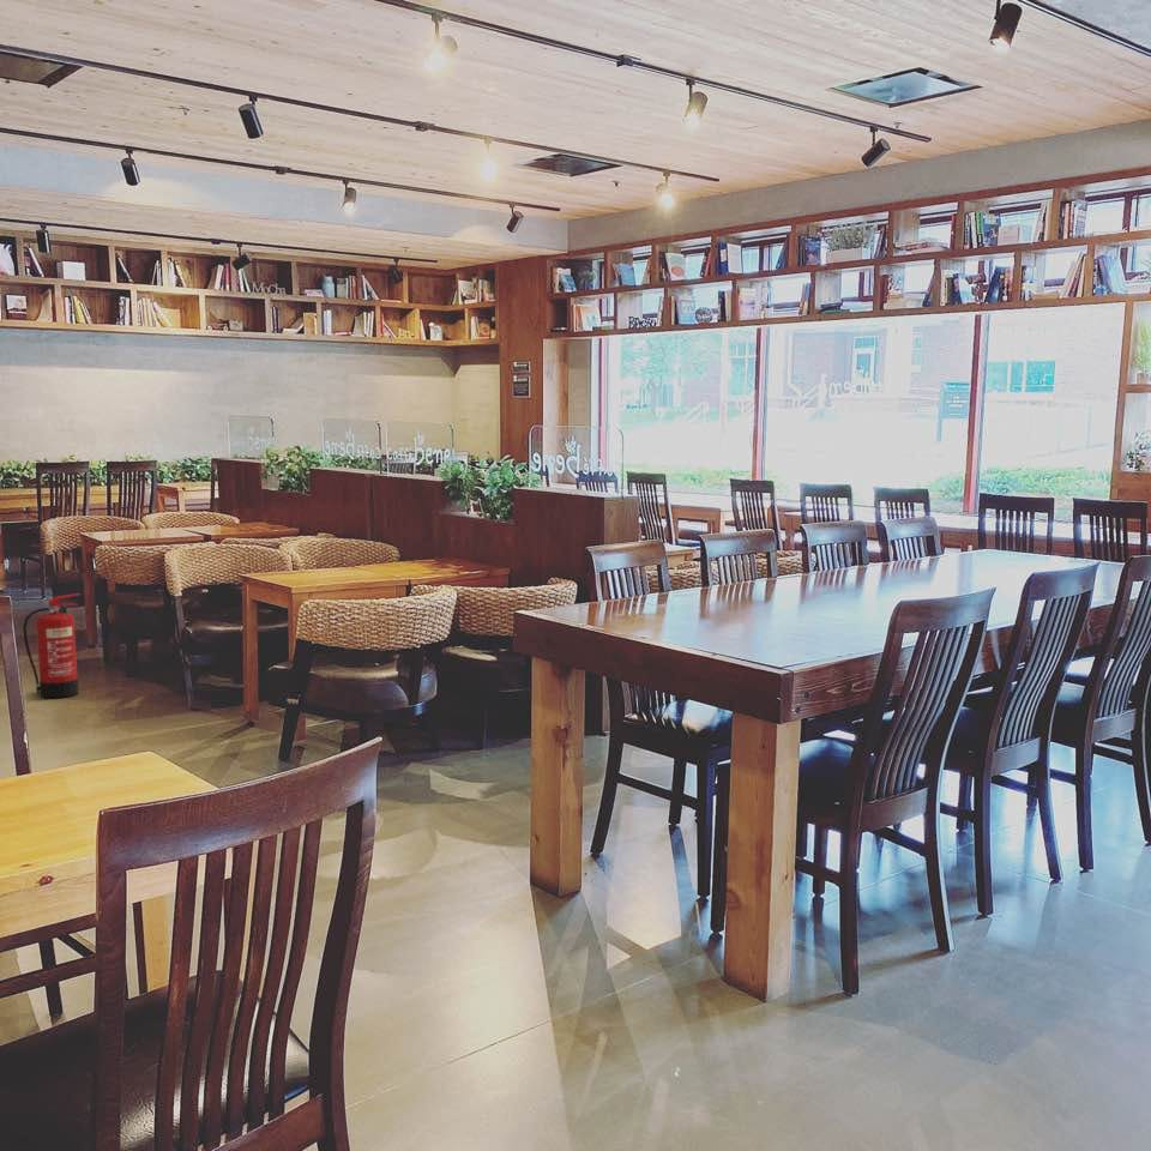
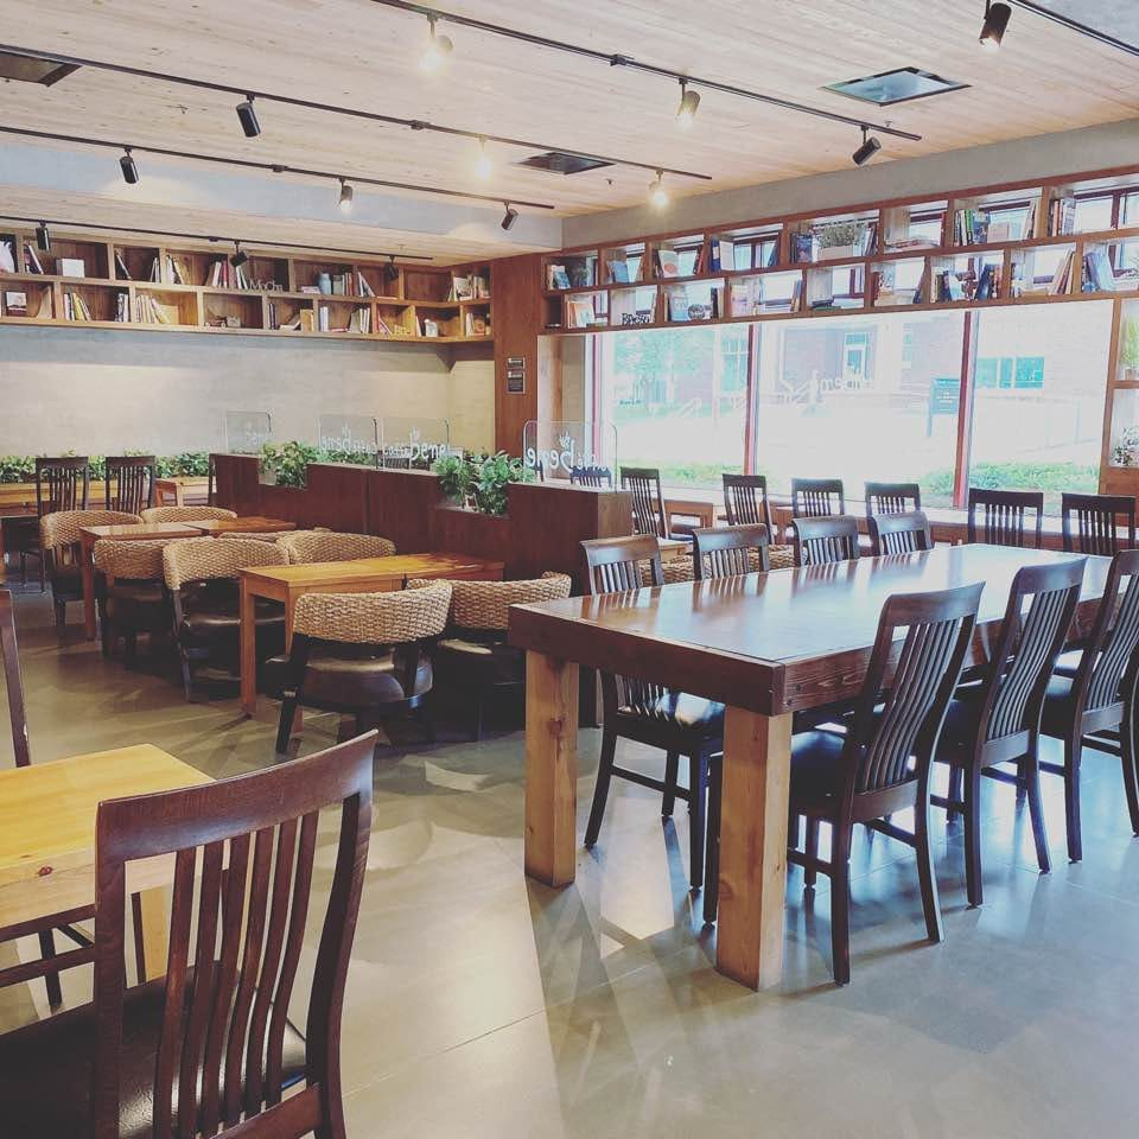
- fire extinguisher (54, 645)
